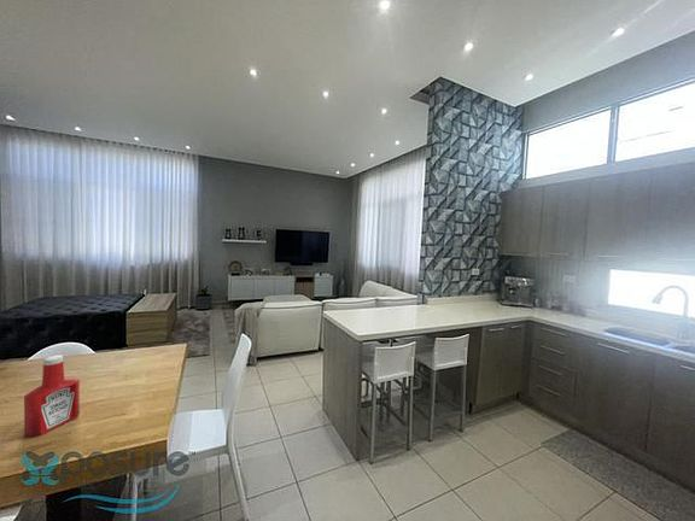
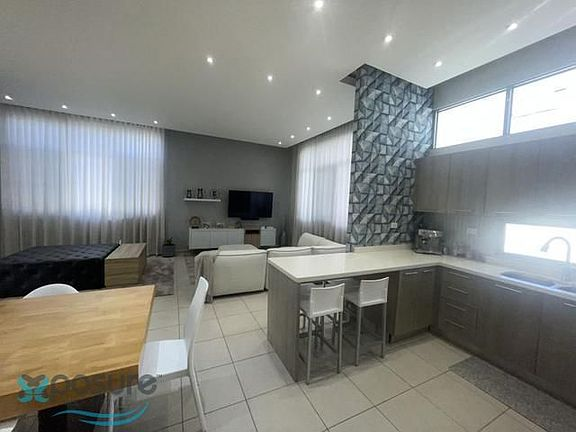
- soap bottle (53, 391)
